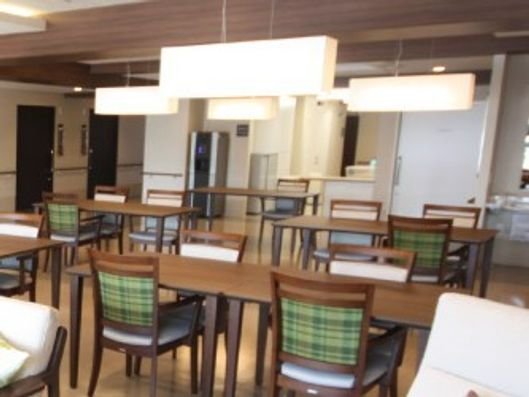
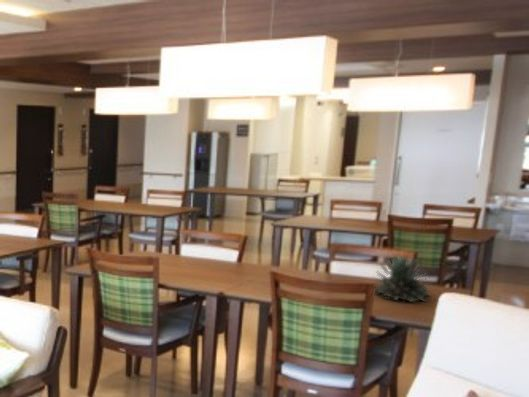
+ succulent plant (404, 275)
